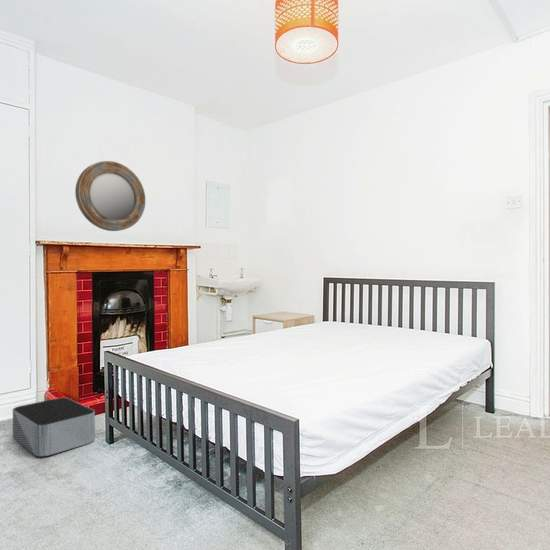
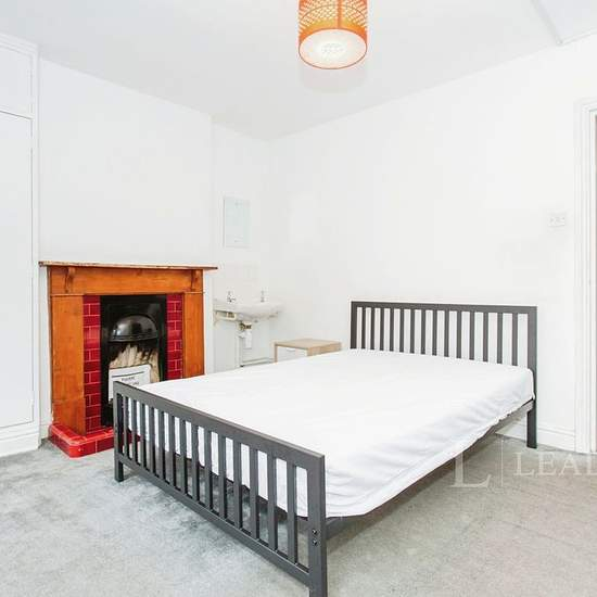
- storage bin (53, 424)
- home mirror (112, 196)
